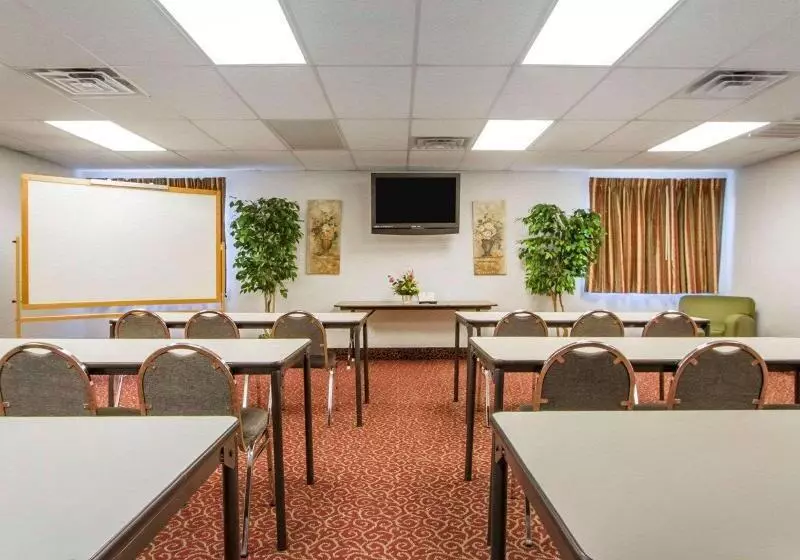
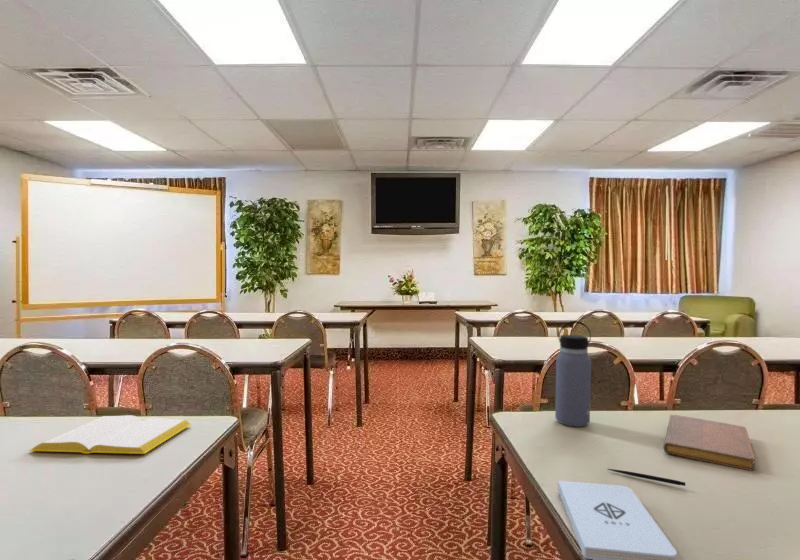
+ notepad (116, 432)
+ pen (644, 475)
+ notebook (706, 438)
+ notepad (609, 517)
+ water bottle (573, 372)
